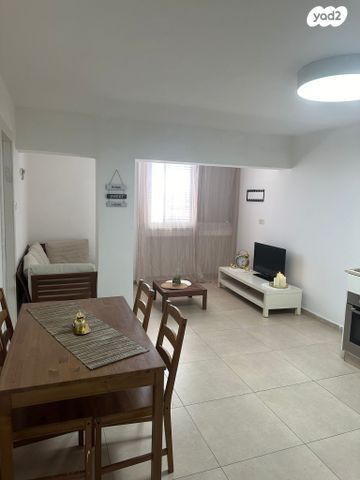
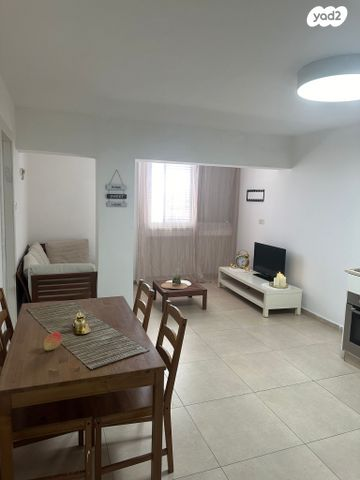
+ fruit (53, 340)
